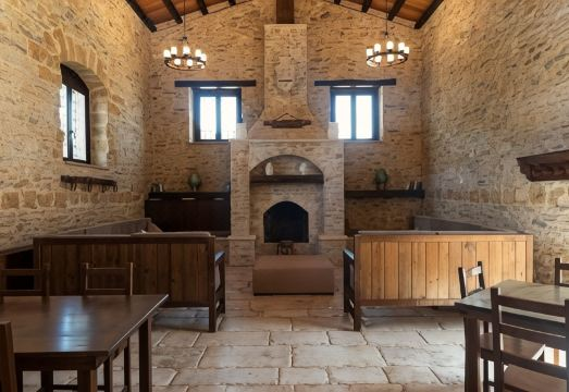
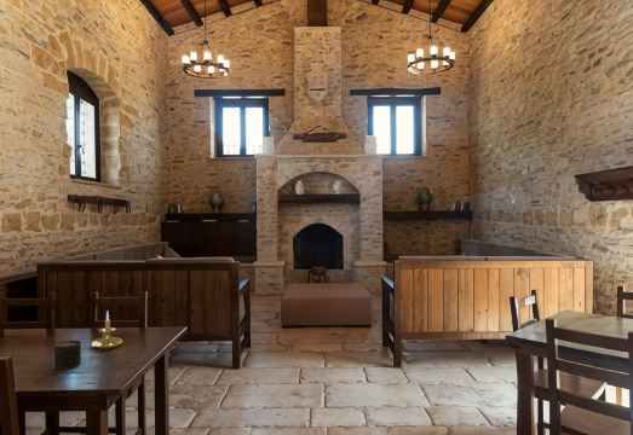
+ candle holder (107, 327)
+ mug (67, 355)
